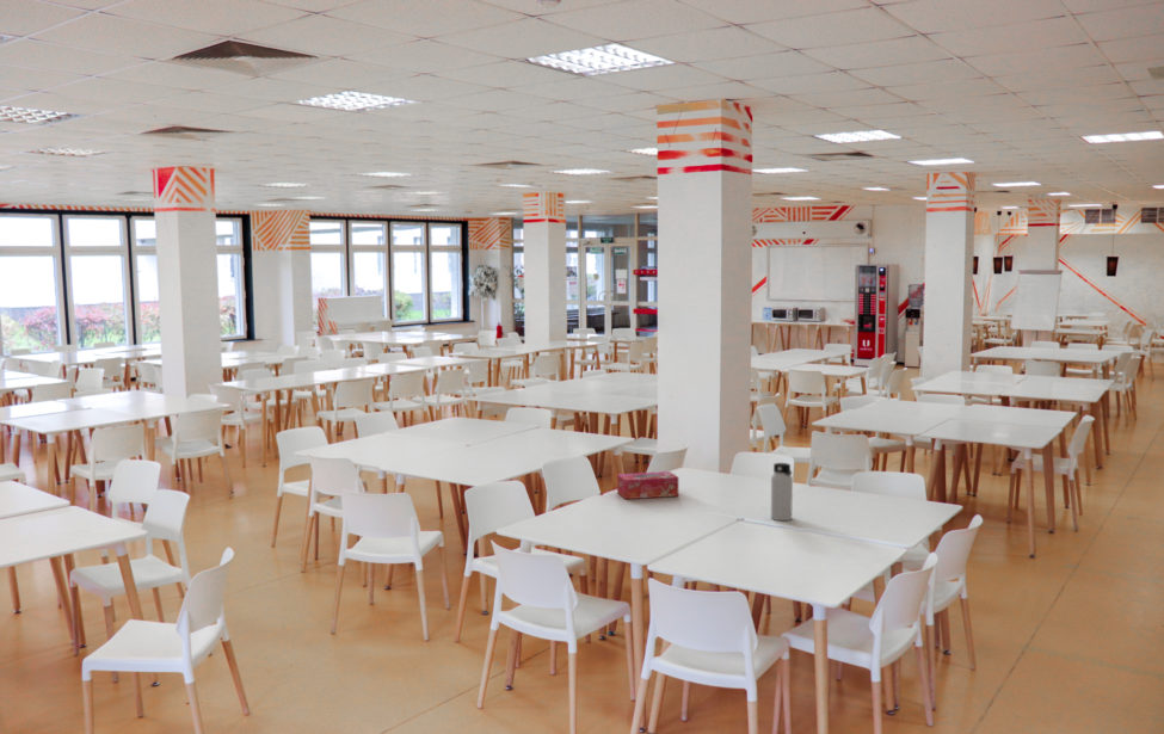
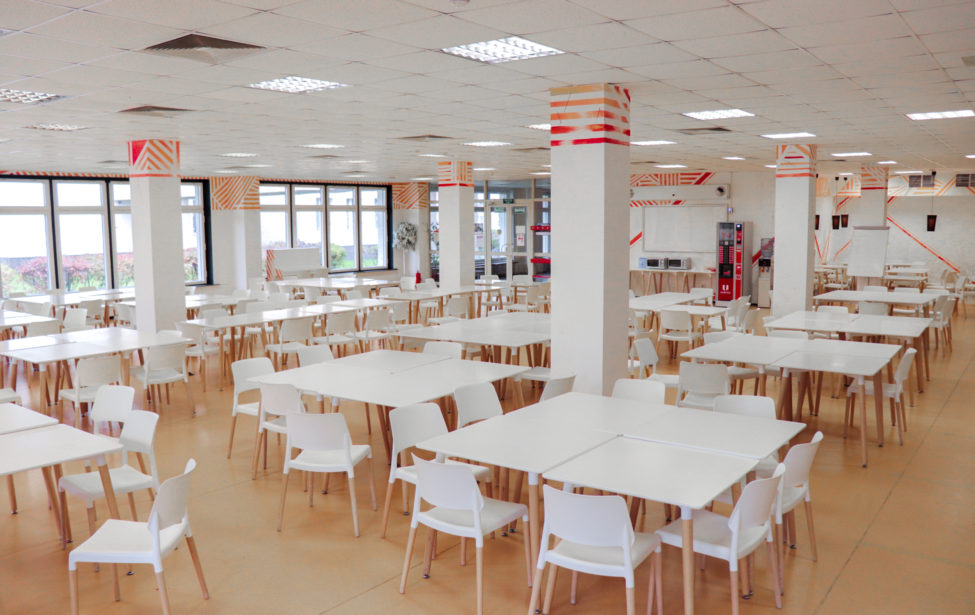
- tissue box (647, 485)
- water bottle (781, 491)
